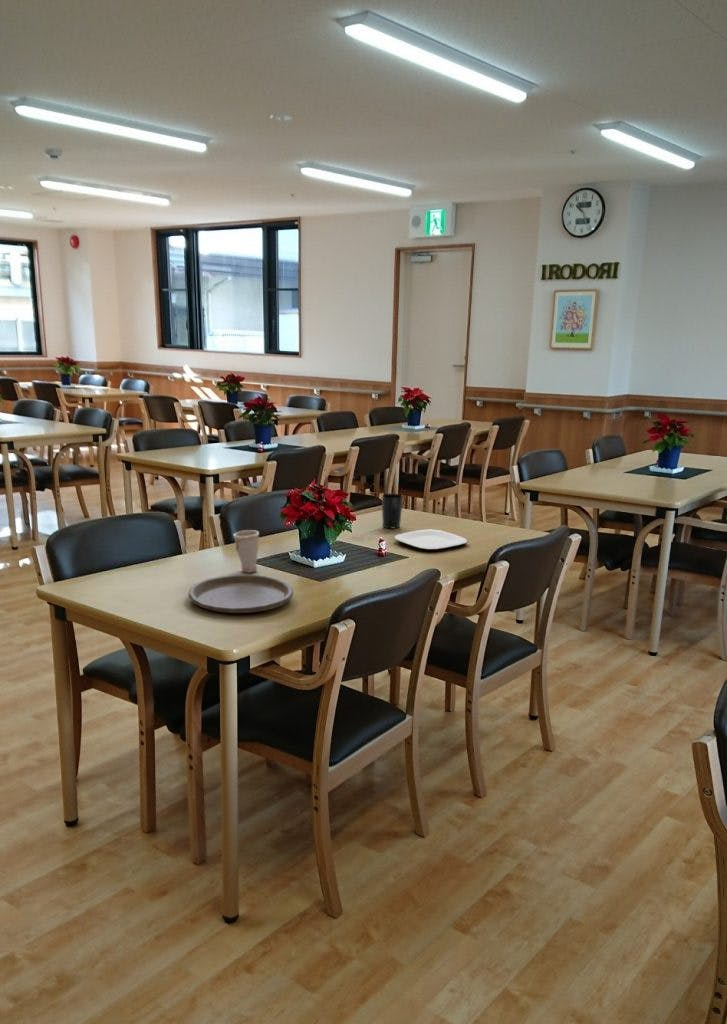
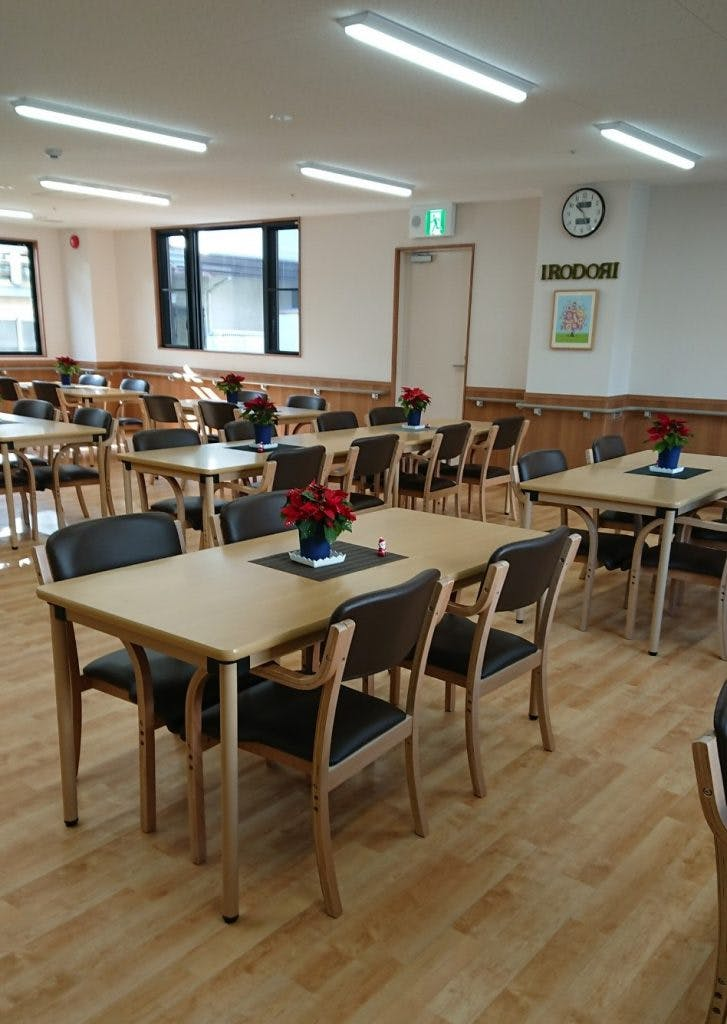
- cup (246, 551)
- plate (241, 594)
- cup (391, 511)
- plate (430, 540)
